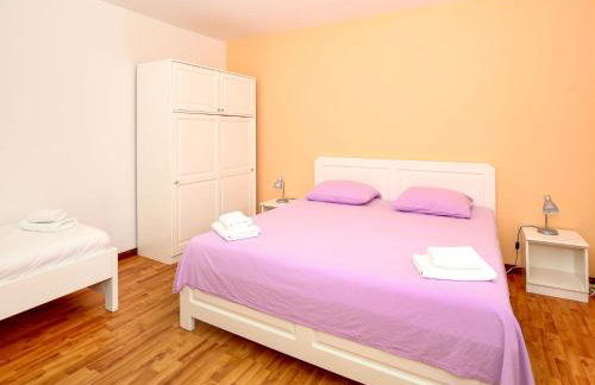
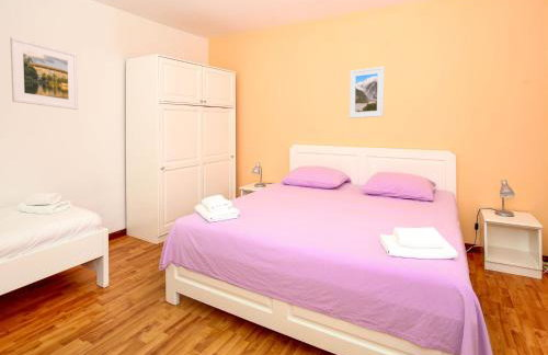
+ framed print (366, 93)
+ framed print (46, 76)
